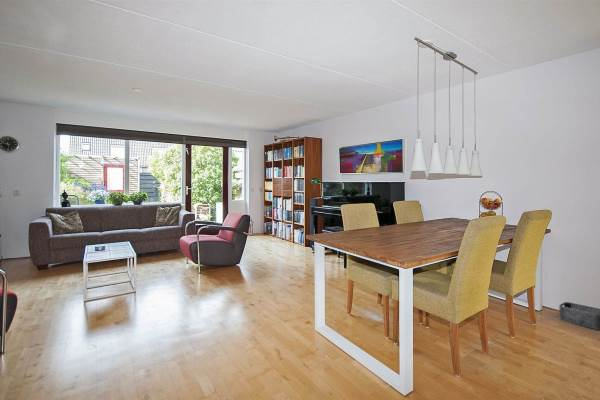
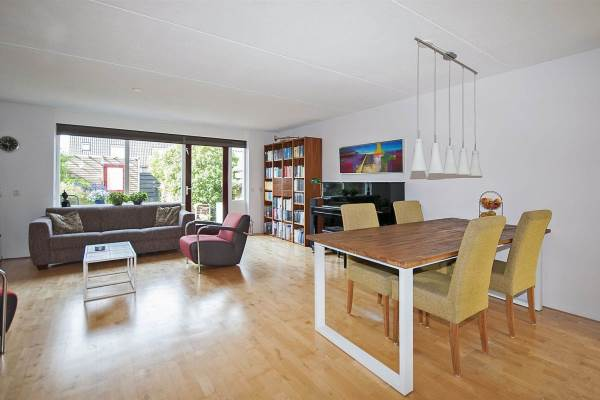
- storage bin (582, 315)
